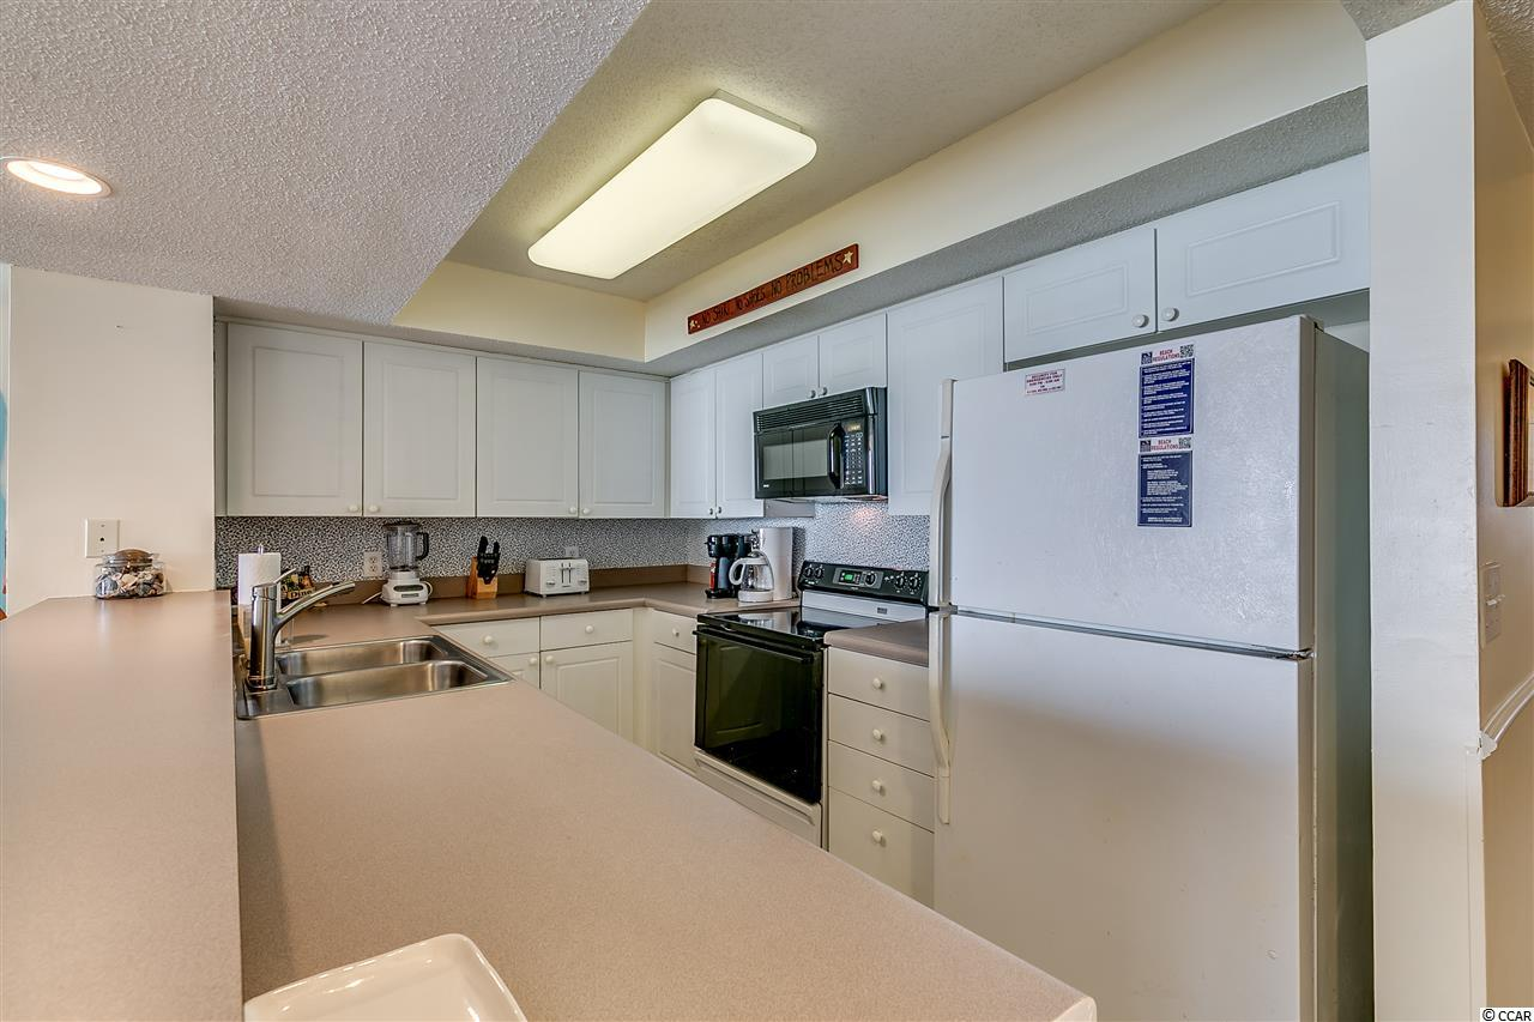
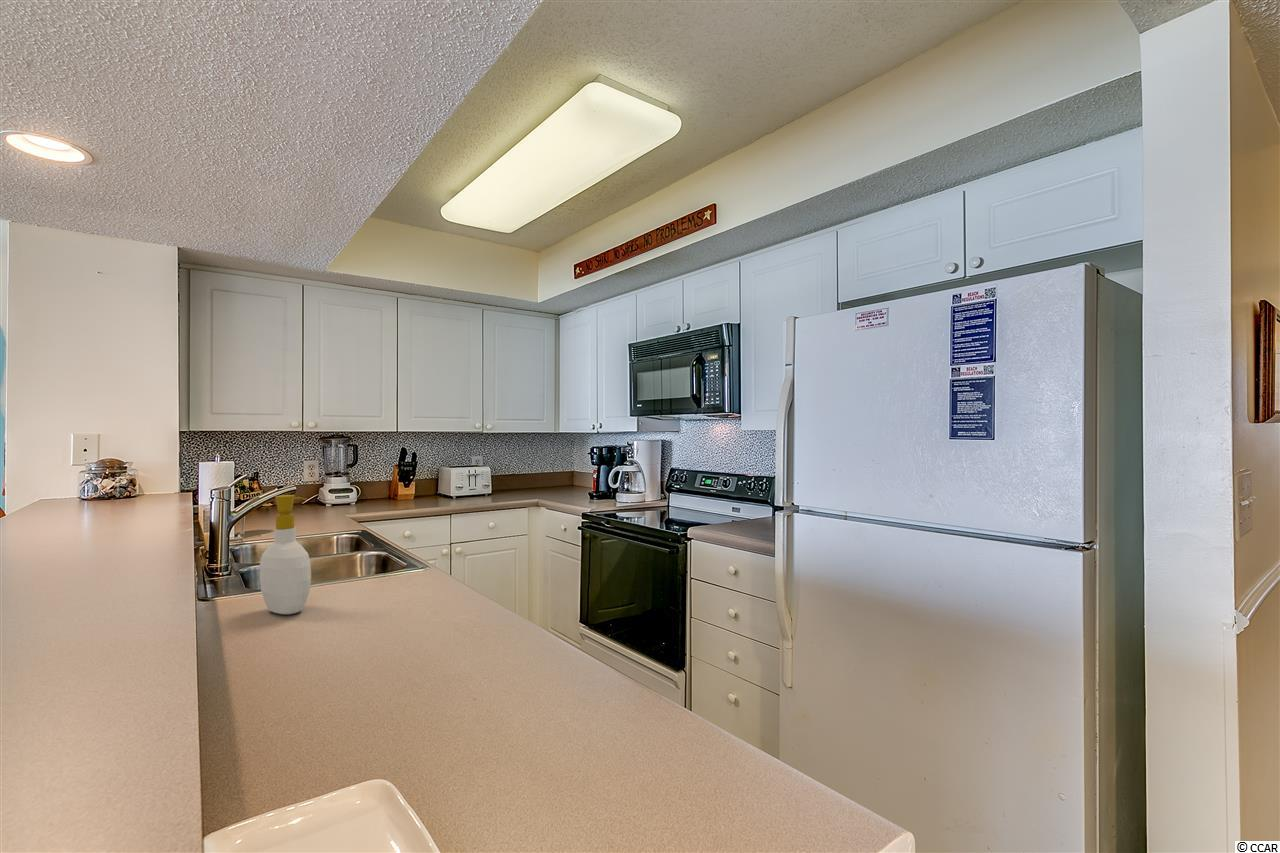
+ soap bottle (287, 552)
